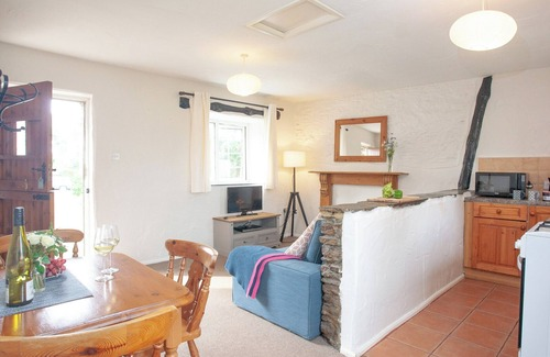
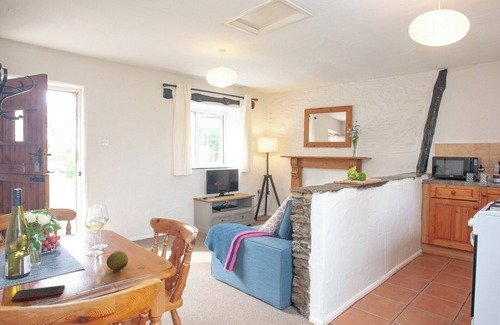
+ fruit (117, 260)
+ cell phone (39, 293)
